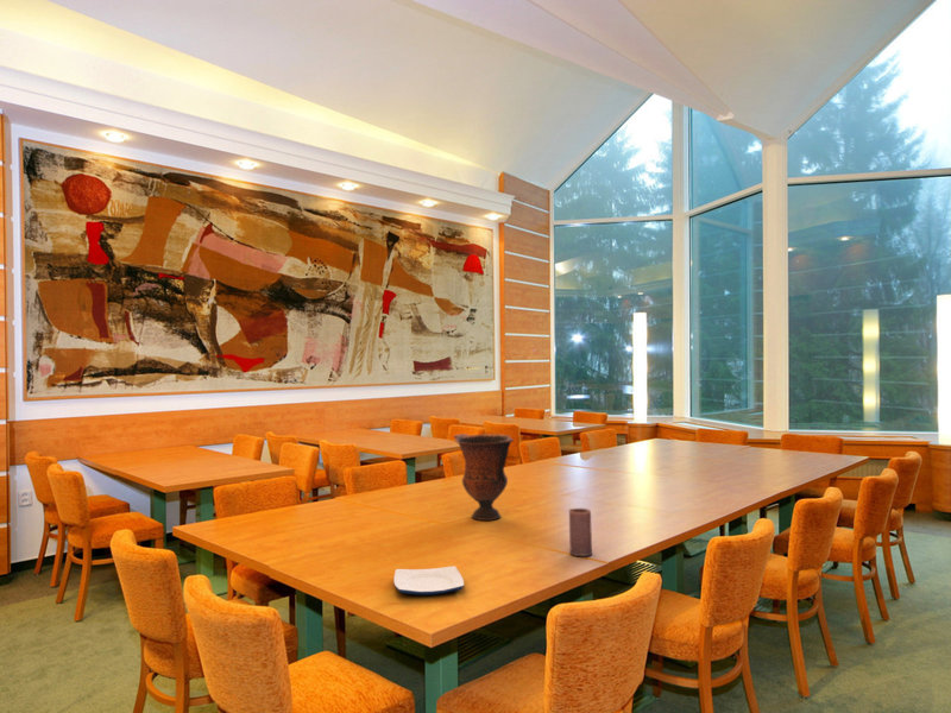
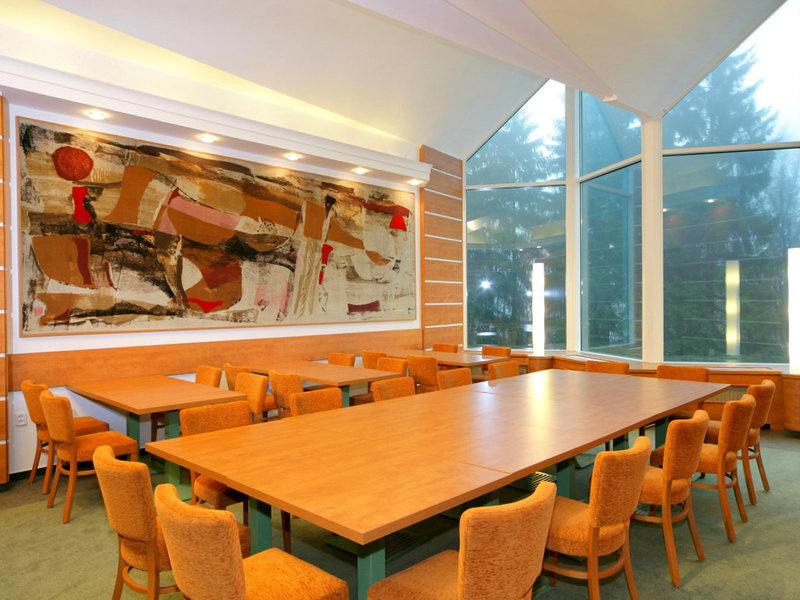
- candle (580, 531)
- plate (428, 581)
- vase (483, 477)
